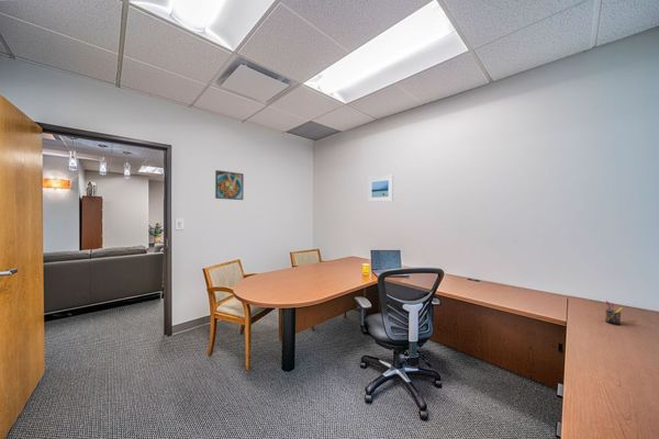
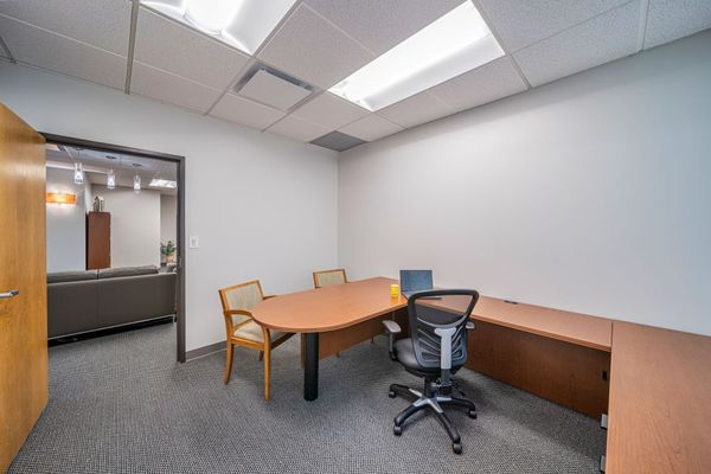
- pen holder (611, 312)
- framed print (380, 189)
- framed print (230, 185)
